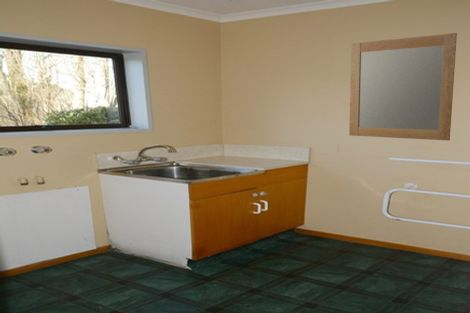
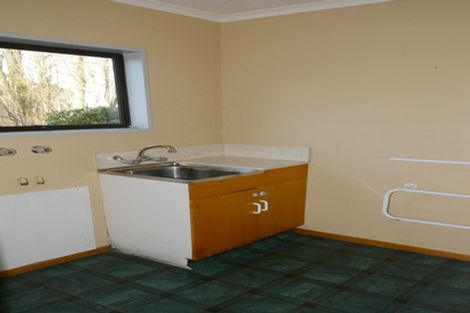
- home mirror (397, 89)
